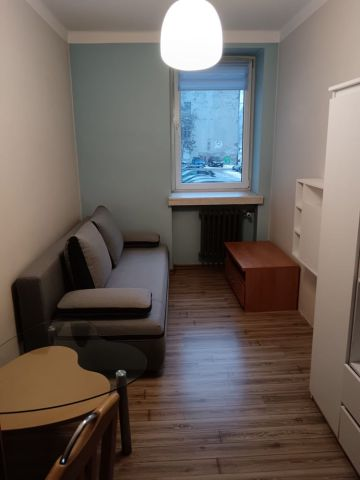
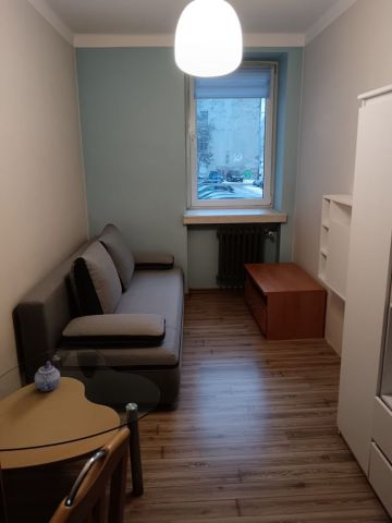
+ teapot (47, 376)
